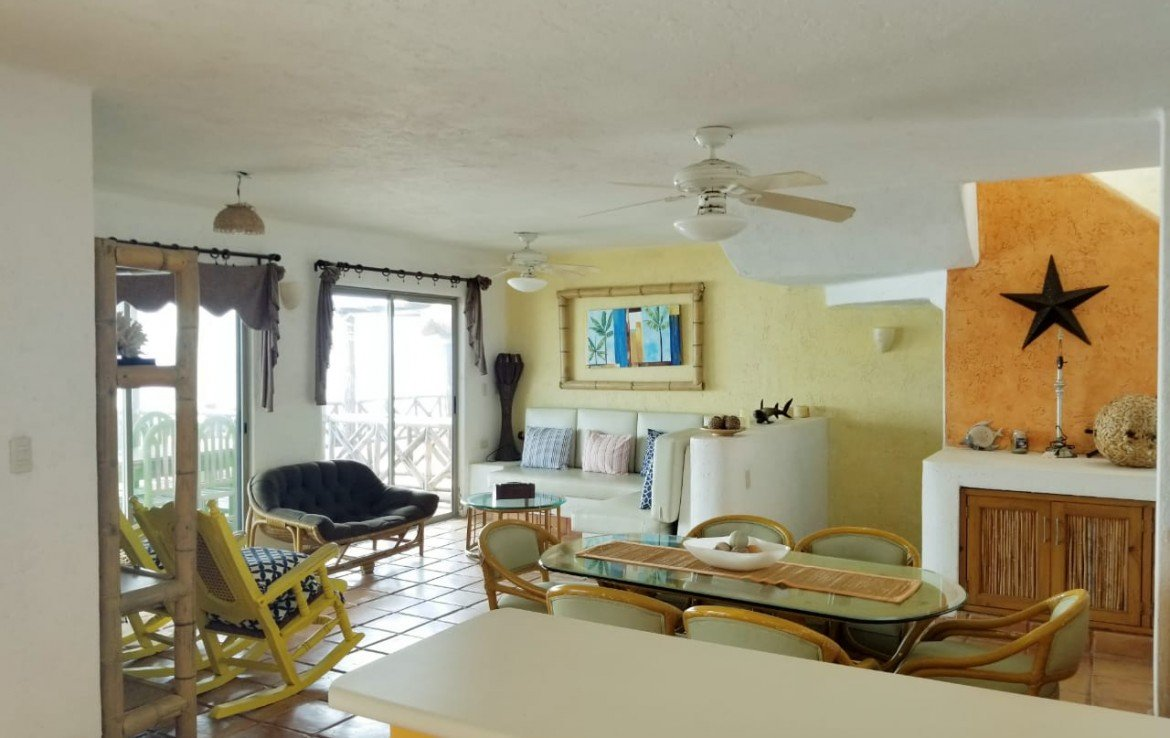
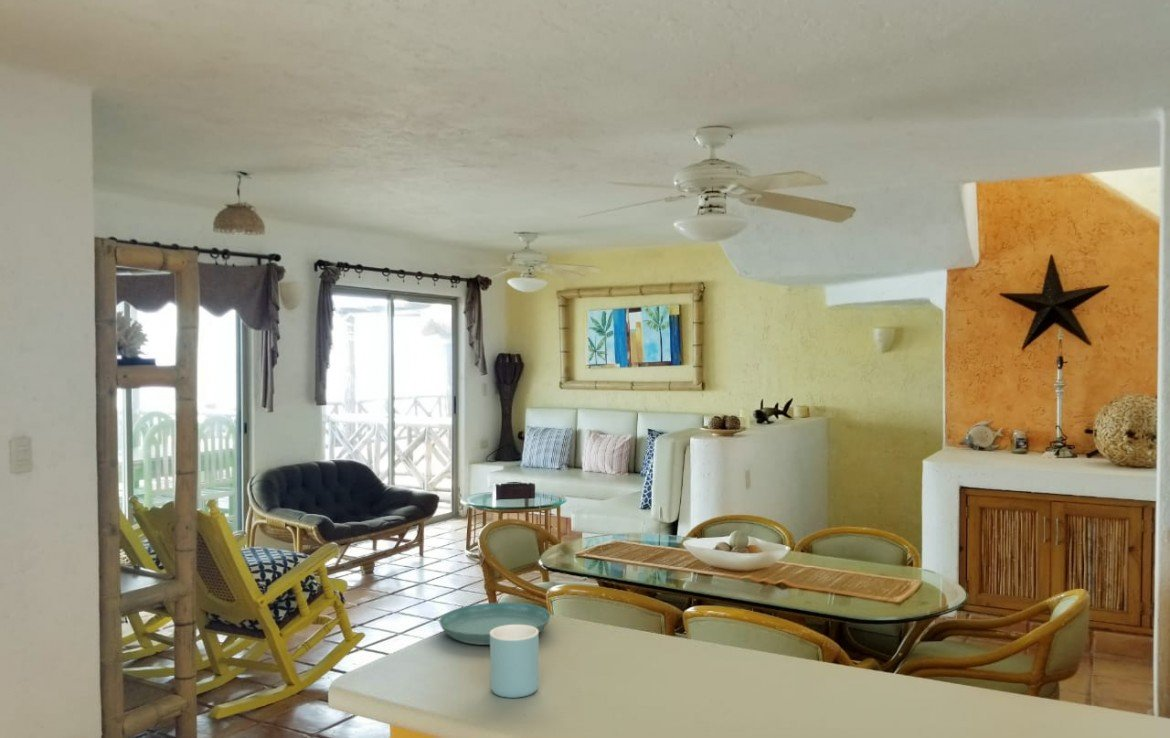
+ mug (516, 657)
+ saucer (495, 624)
